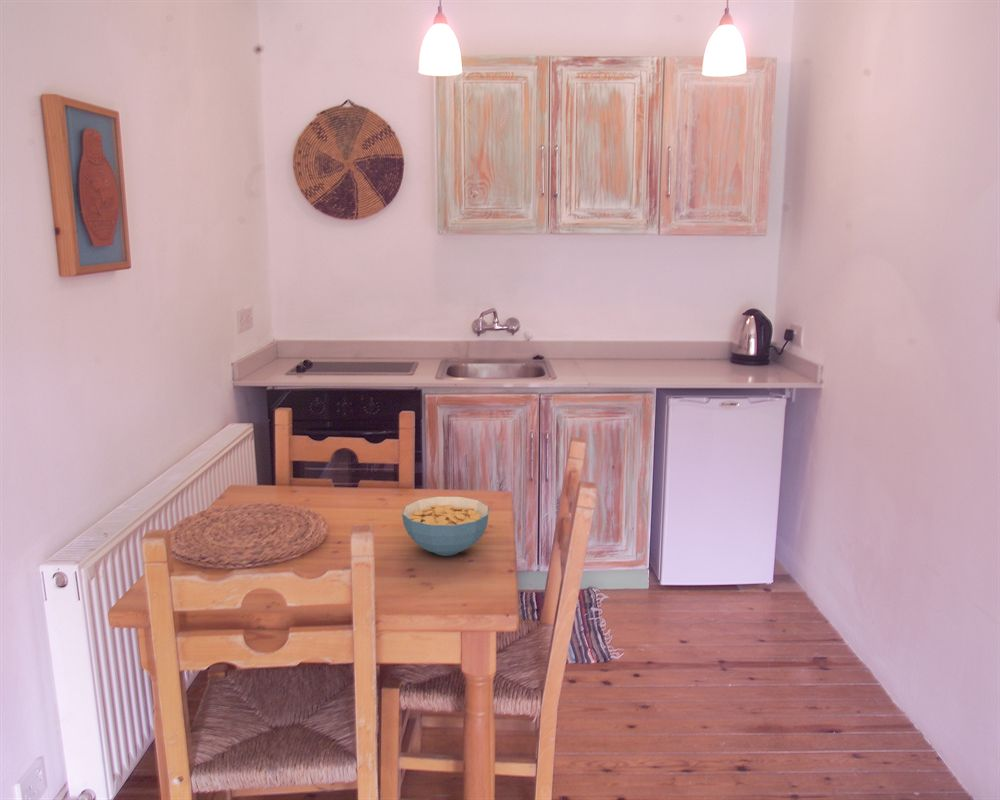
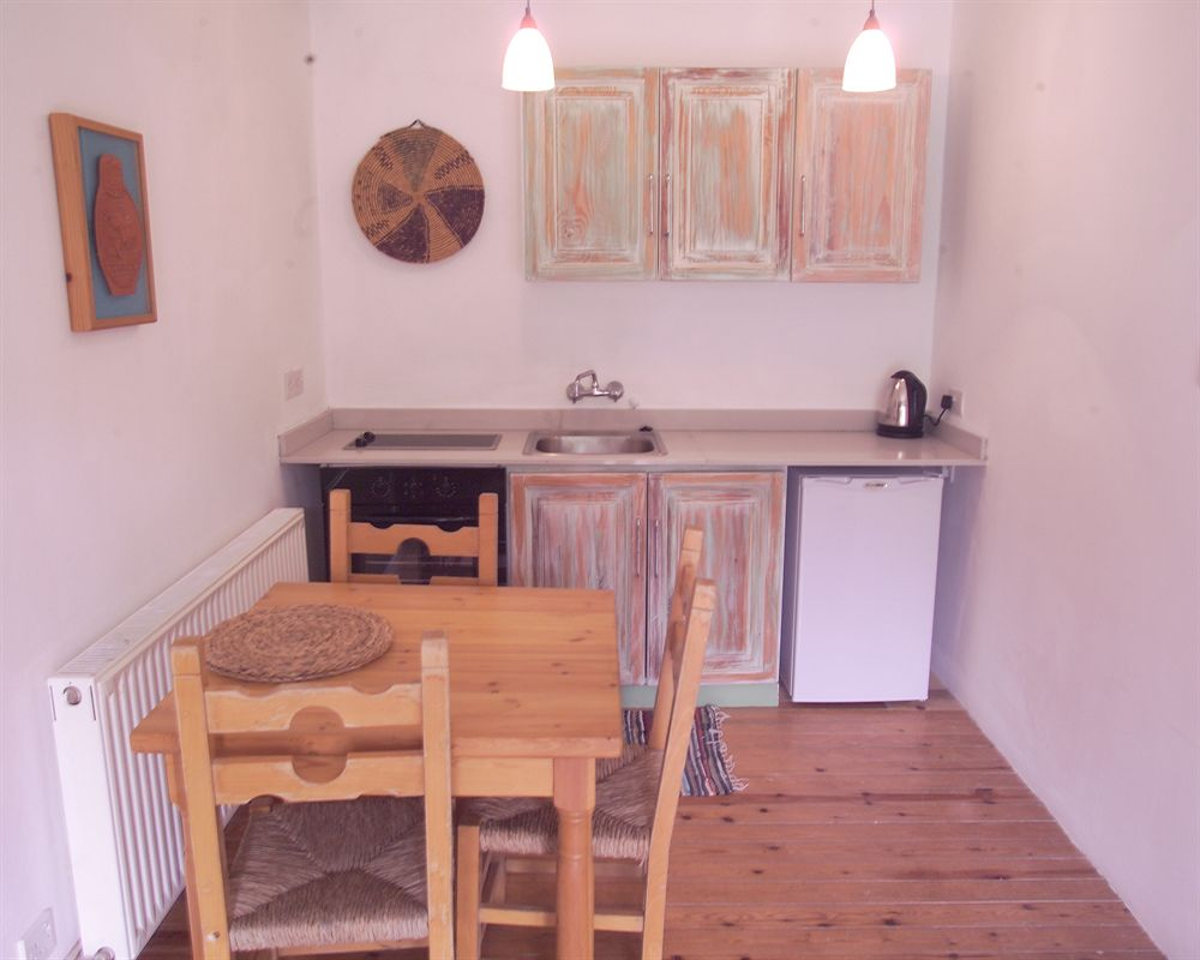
- cereal bowl (446, 530)
